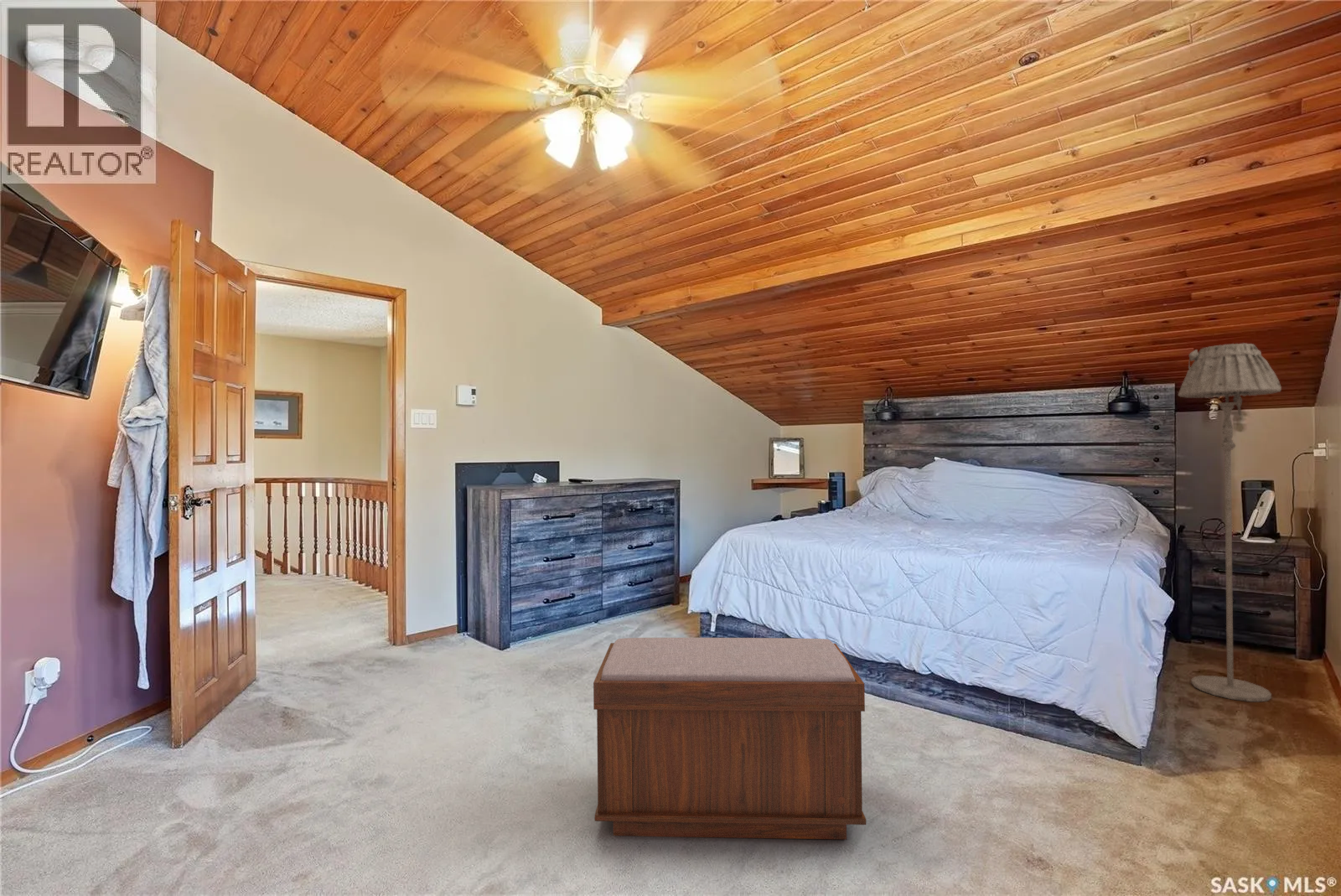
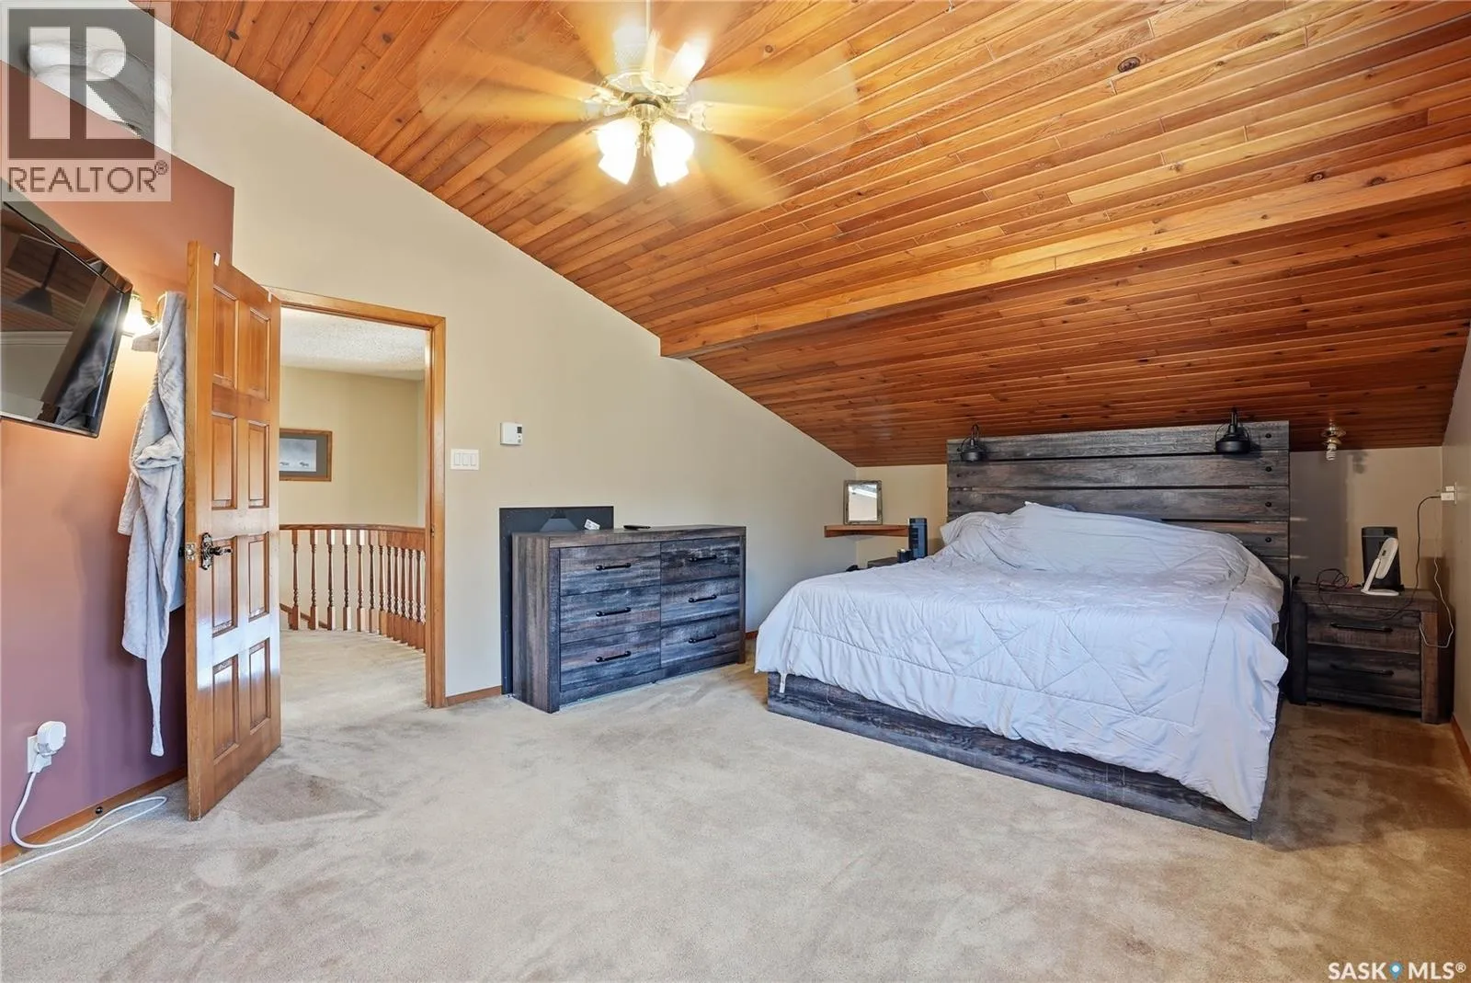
- bench (725, 728)
- floor lamp (1229, 518)
